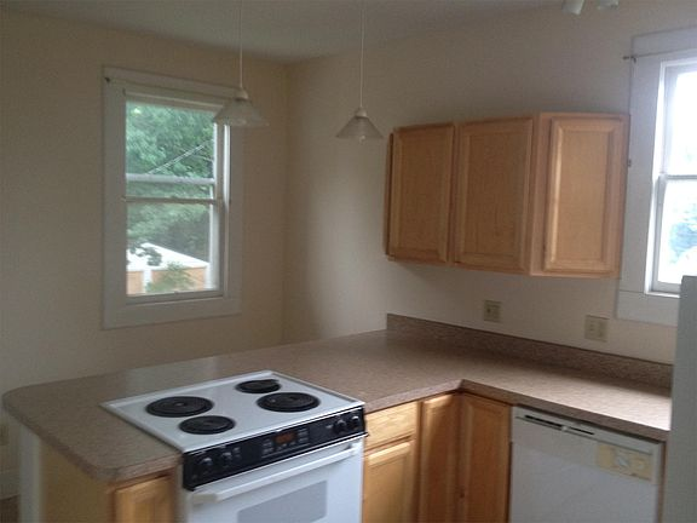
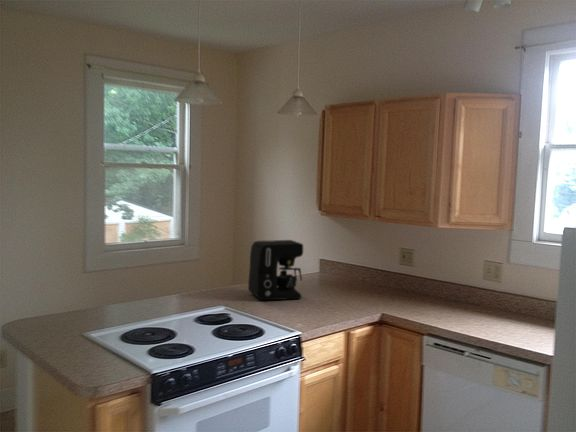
+ coffee maker (279, 269)
